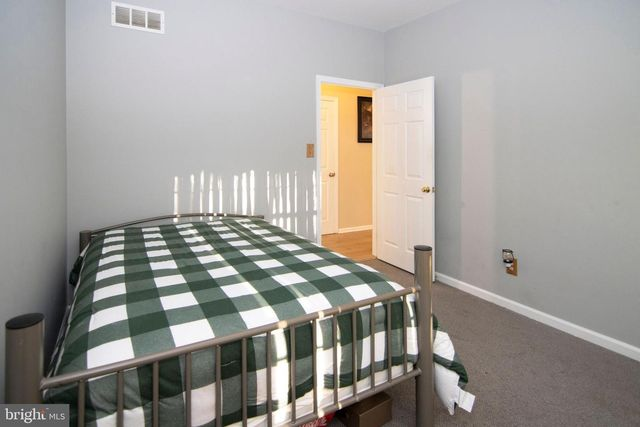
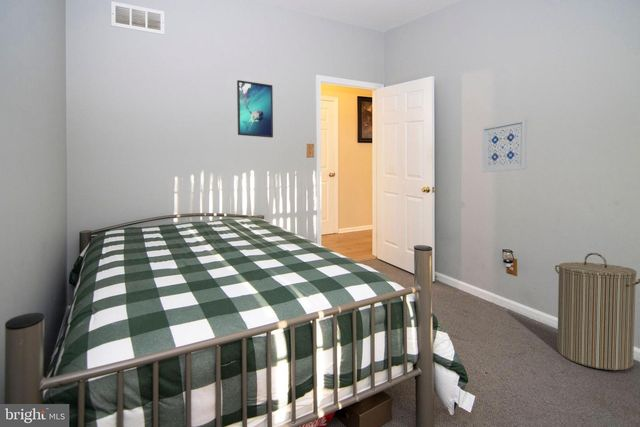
+ laundry hamper (594, 305)
+ wall art (503, 147)
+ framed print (255, 109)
